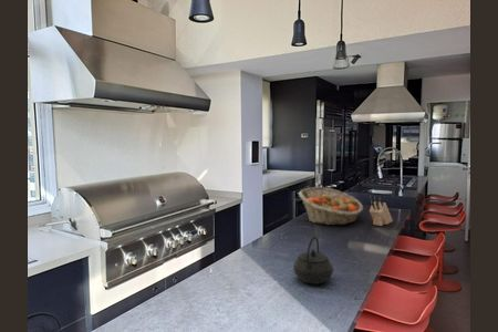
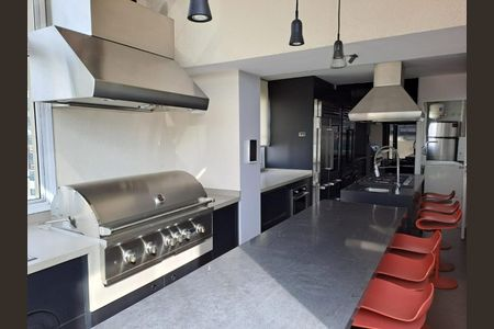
- knife block (380, 208)
- fruit basket (330, 205)
- kettle (313, 257)
